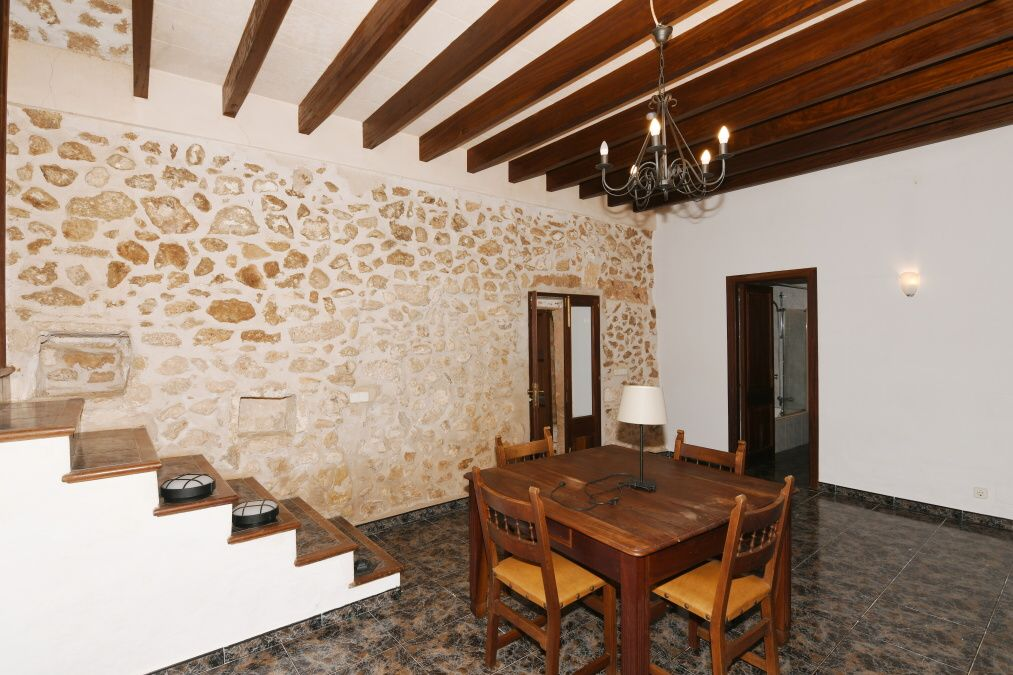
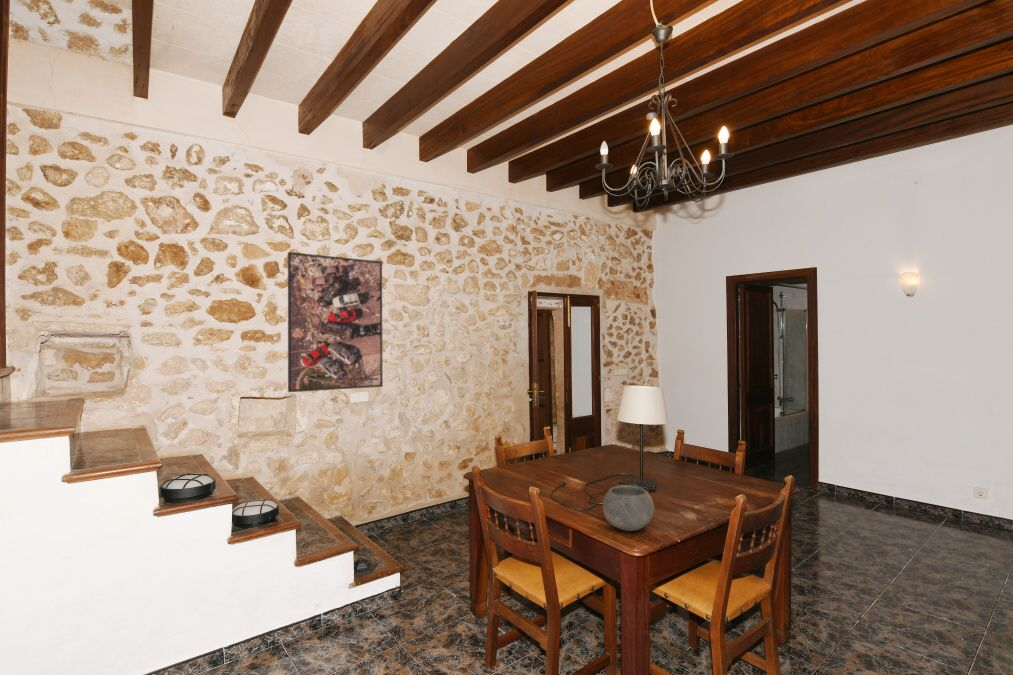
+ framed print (337, 323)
+ bowl (628, 508)
